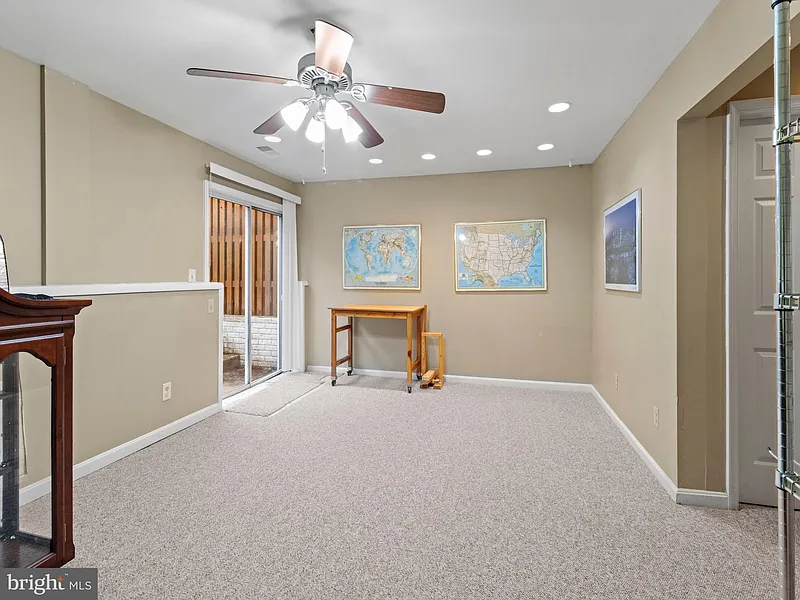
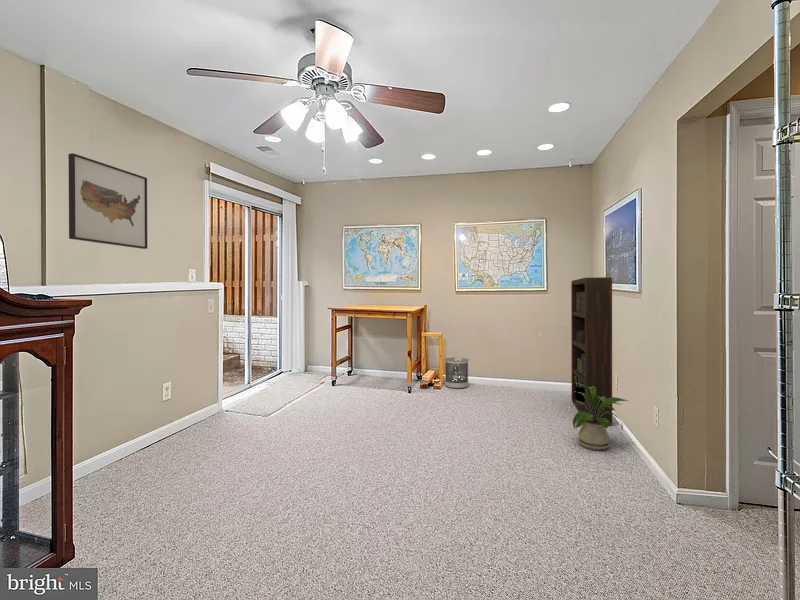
+ wastebasket (456, 372)
+ house plant (601, 414)
+ bookcase (589, 345)
+ wall art (111, 205)
